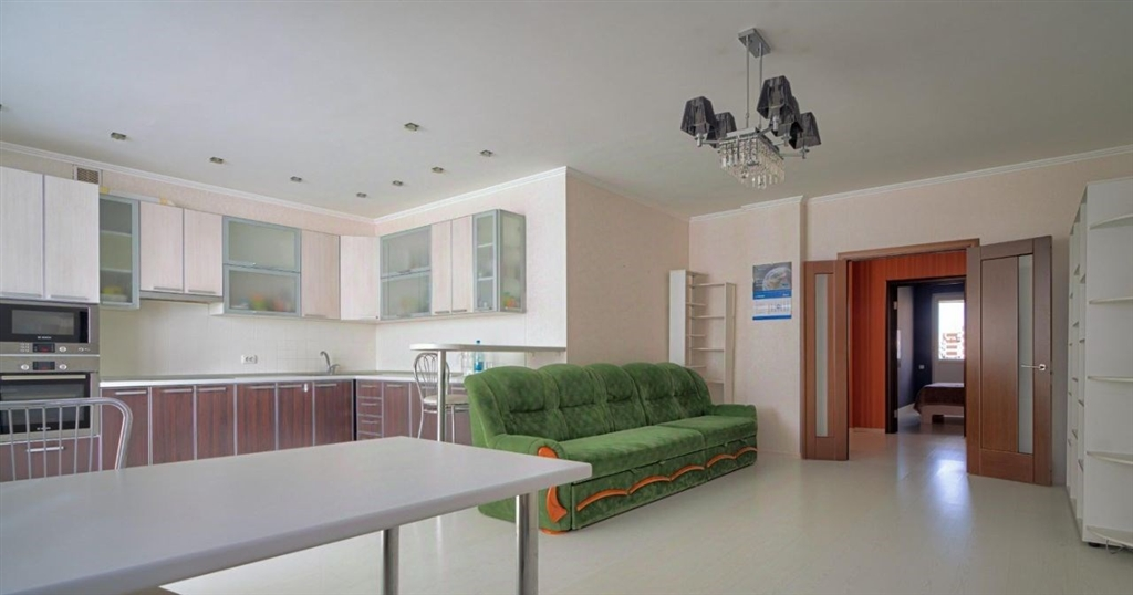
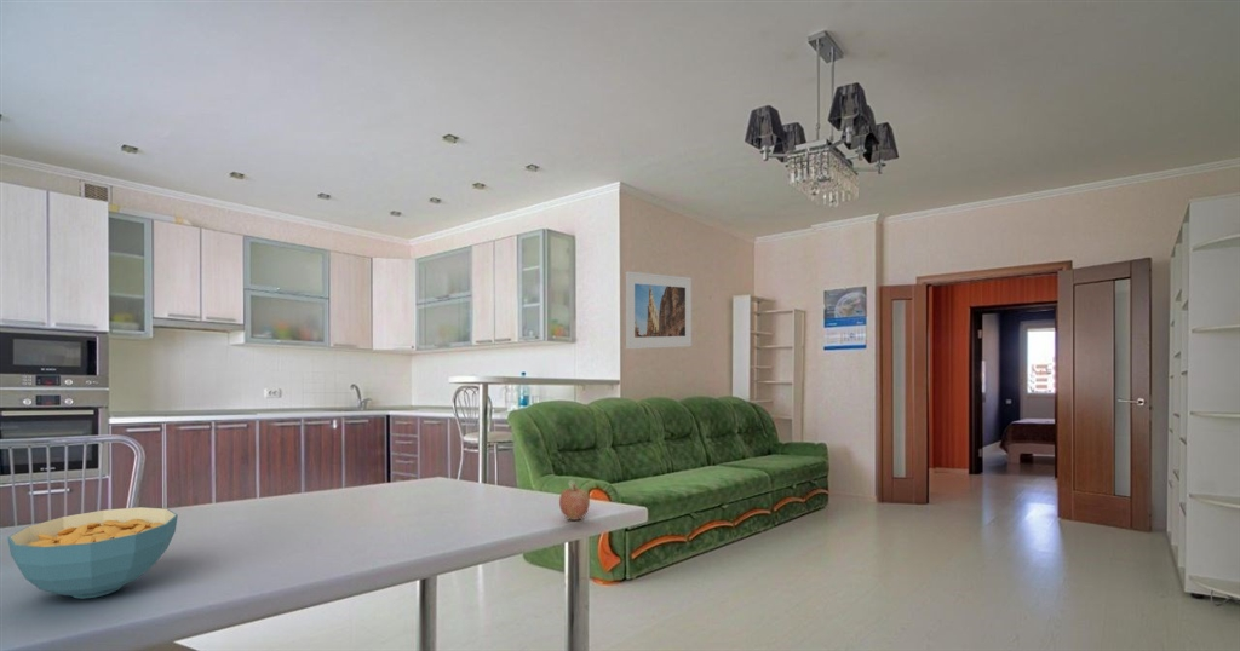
+ cereal bowl (97, 558)
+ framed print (660, 311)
+ fruit (574, 500)
